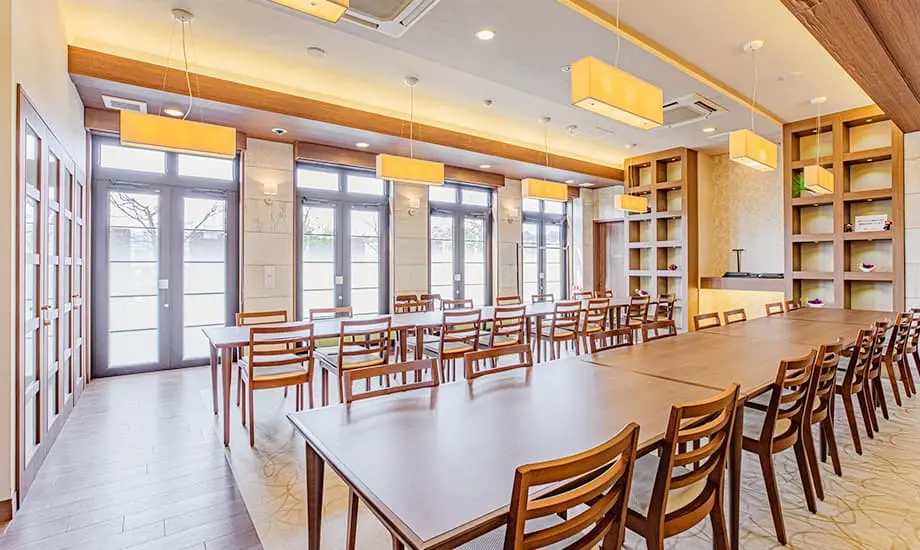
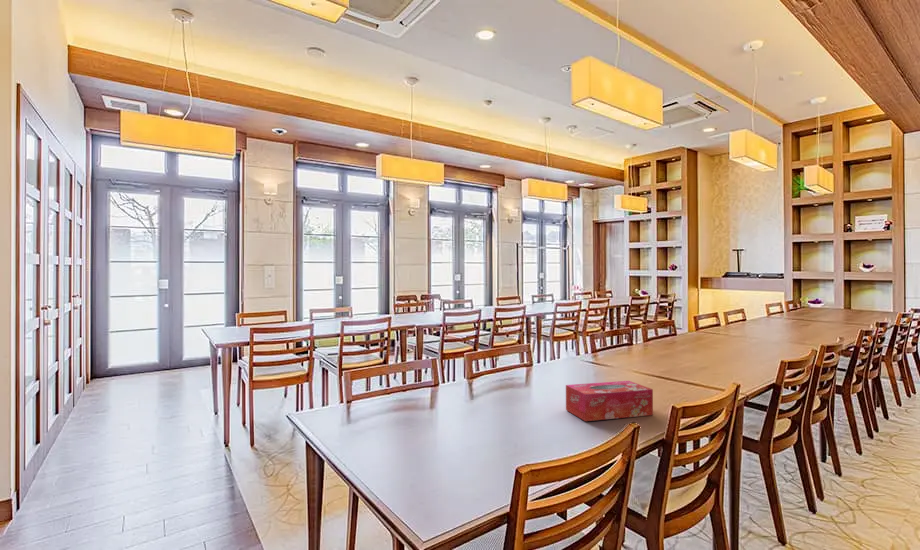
+ tissue box (608, 399)
